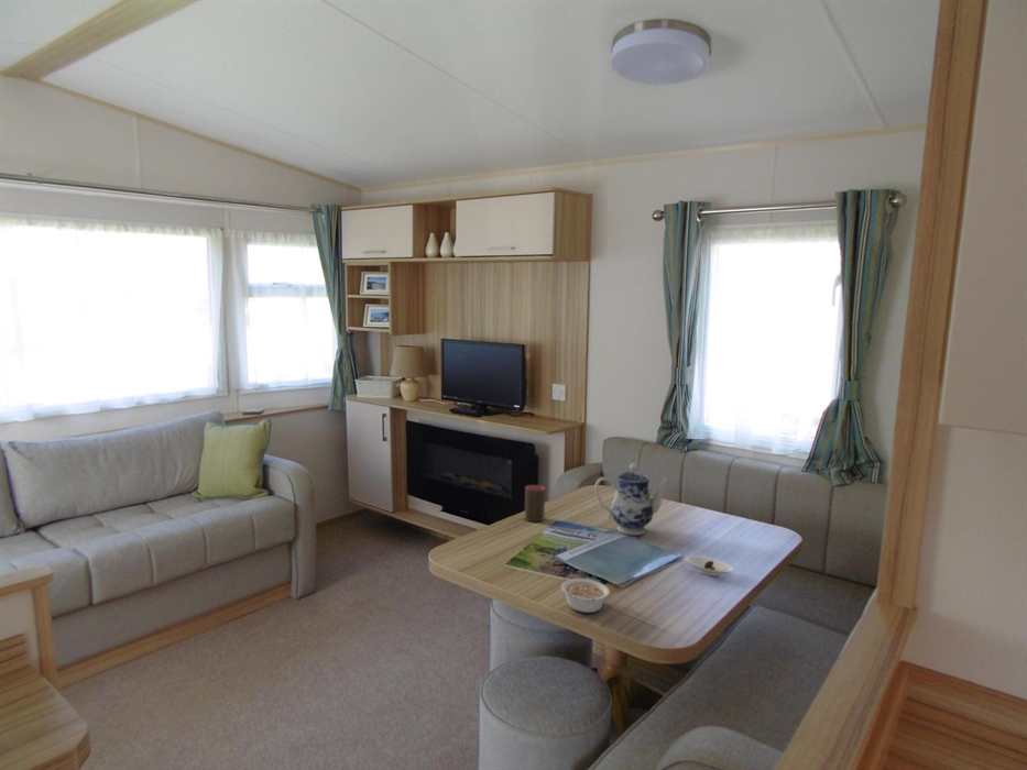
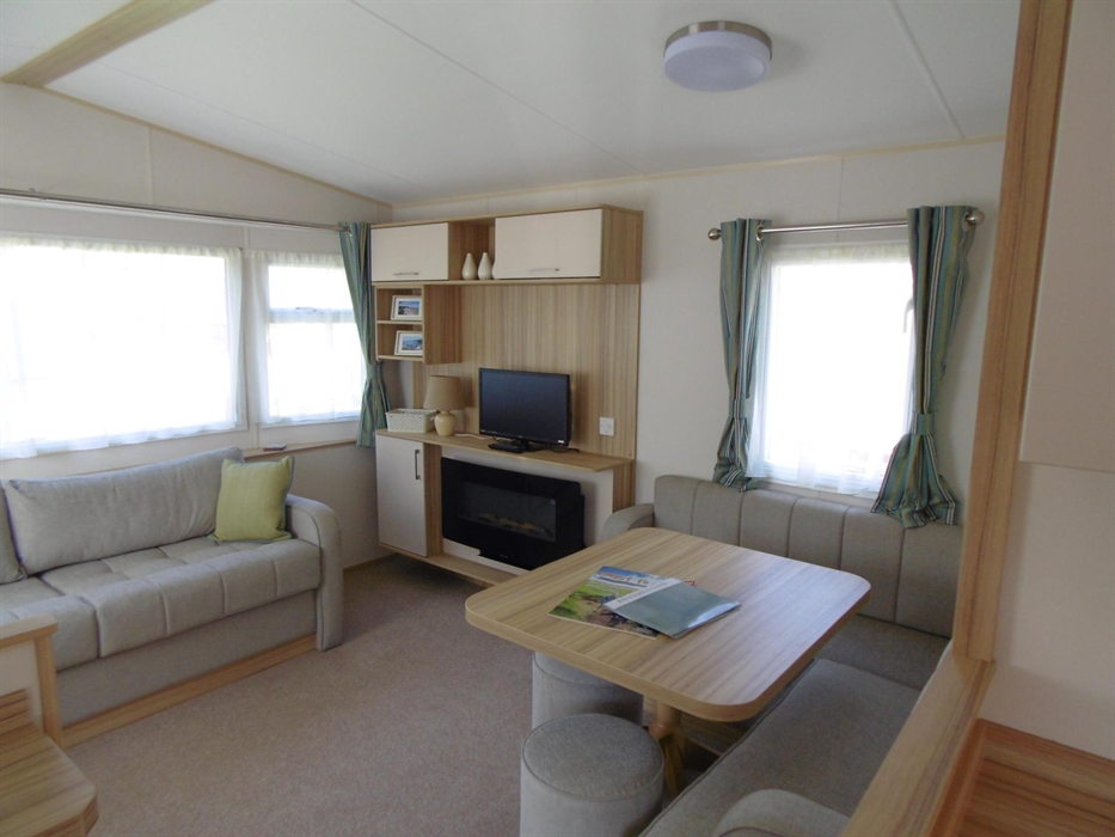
- teapot (632, 496)
- cup (534, 503)
- saucer (708, 566)
- legume (586, 595)
